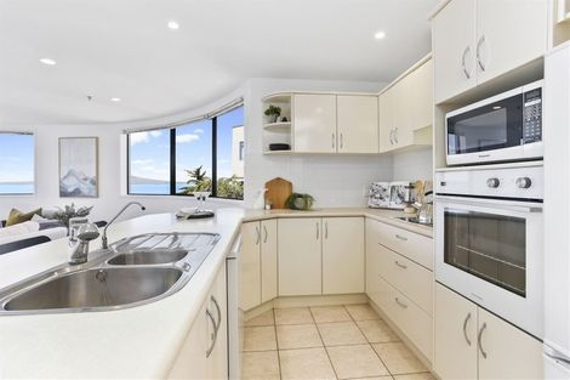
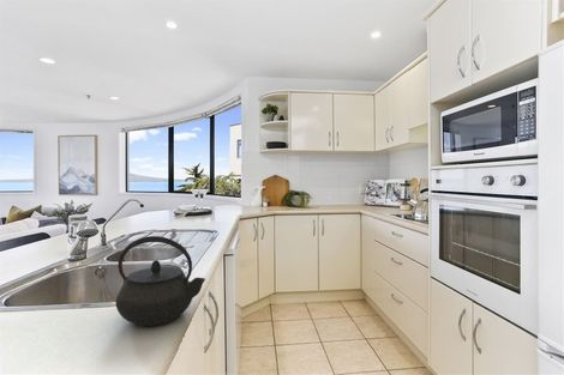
+ kettle (161, 276)
